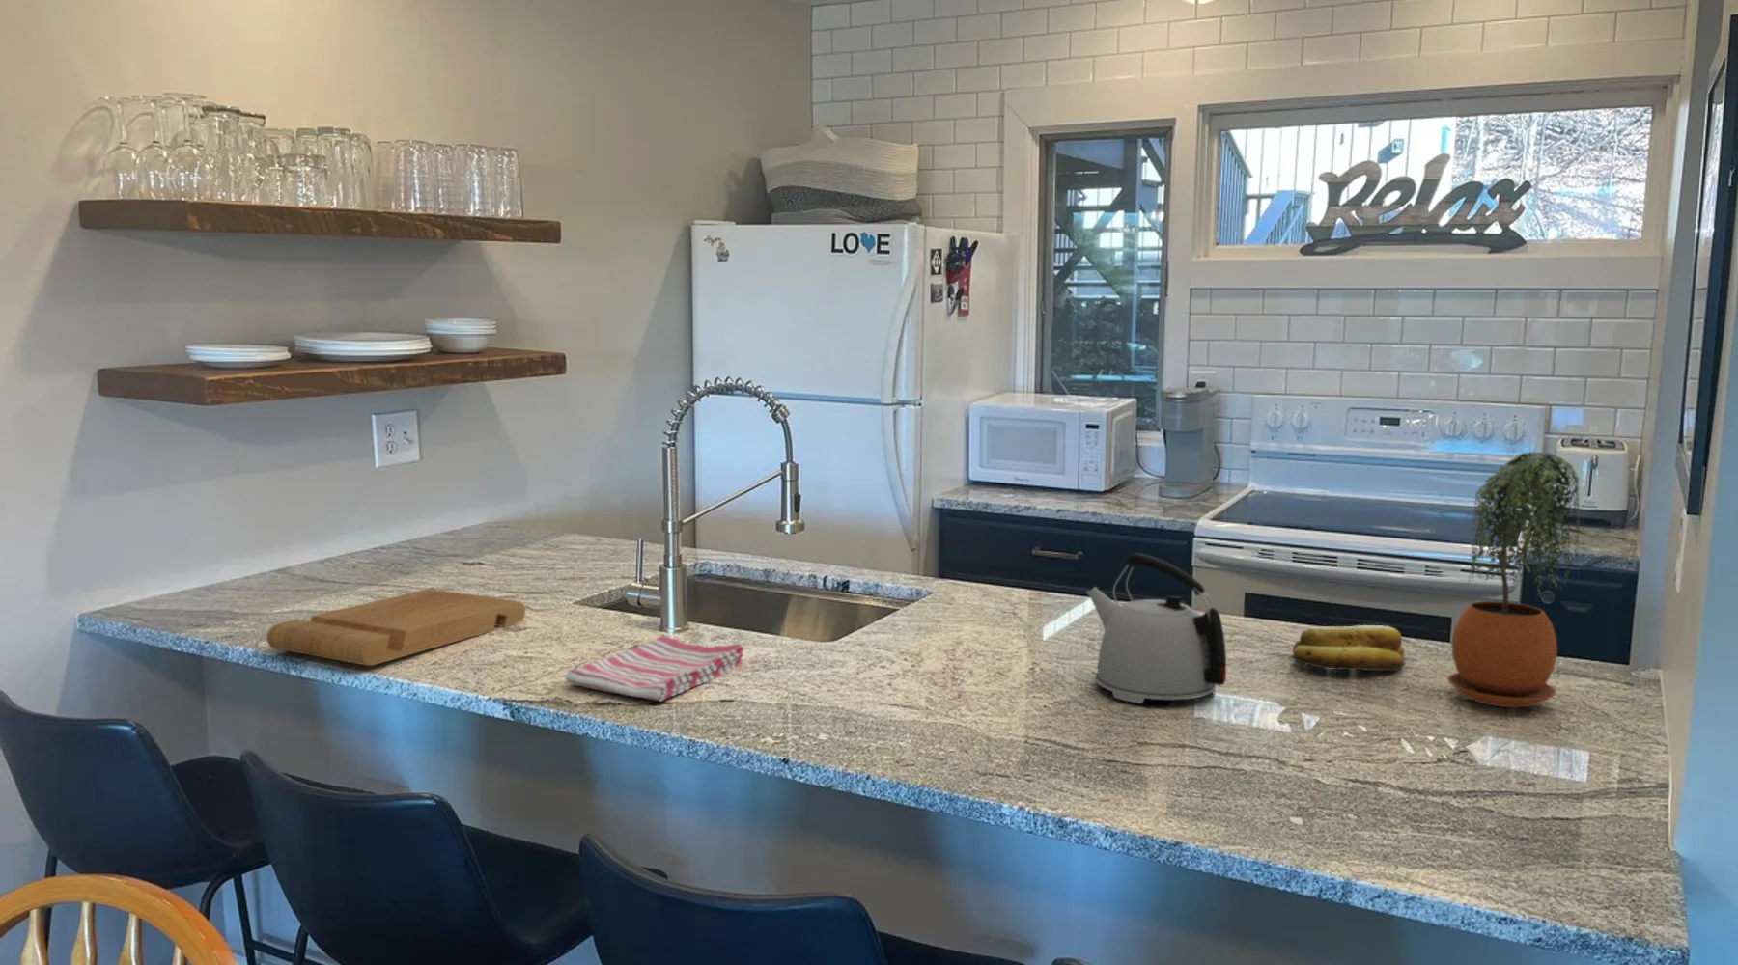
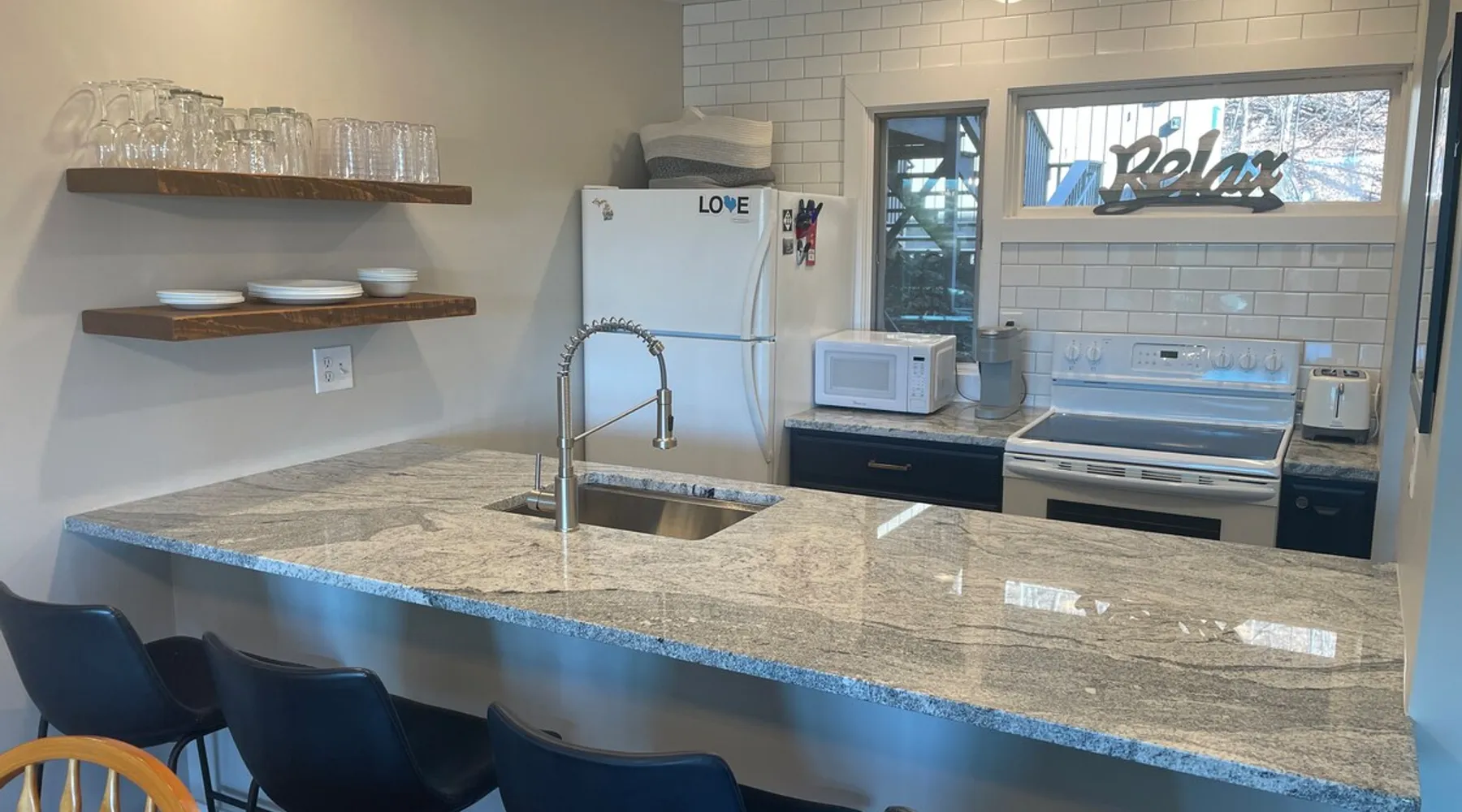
- kettle (1153, 622)
- potted plant (1517, 576)
- banana (1348, 639)
- cutting board (403, 624)
- dish towel (657, 664)
